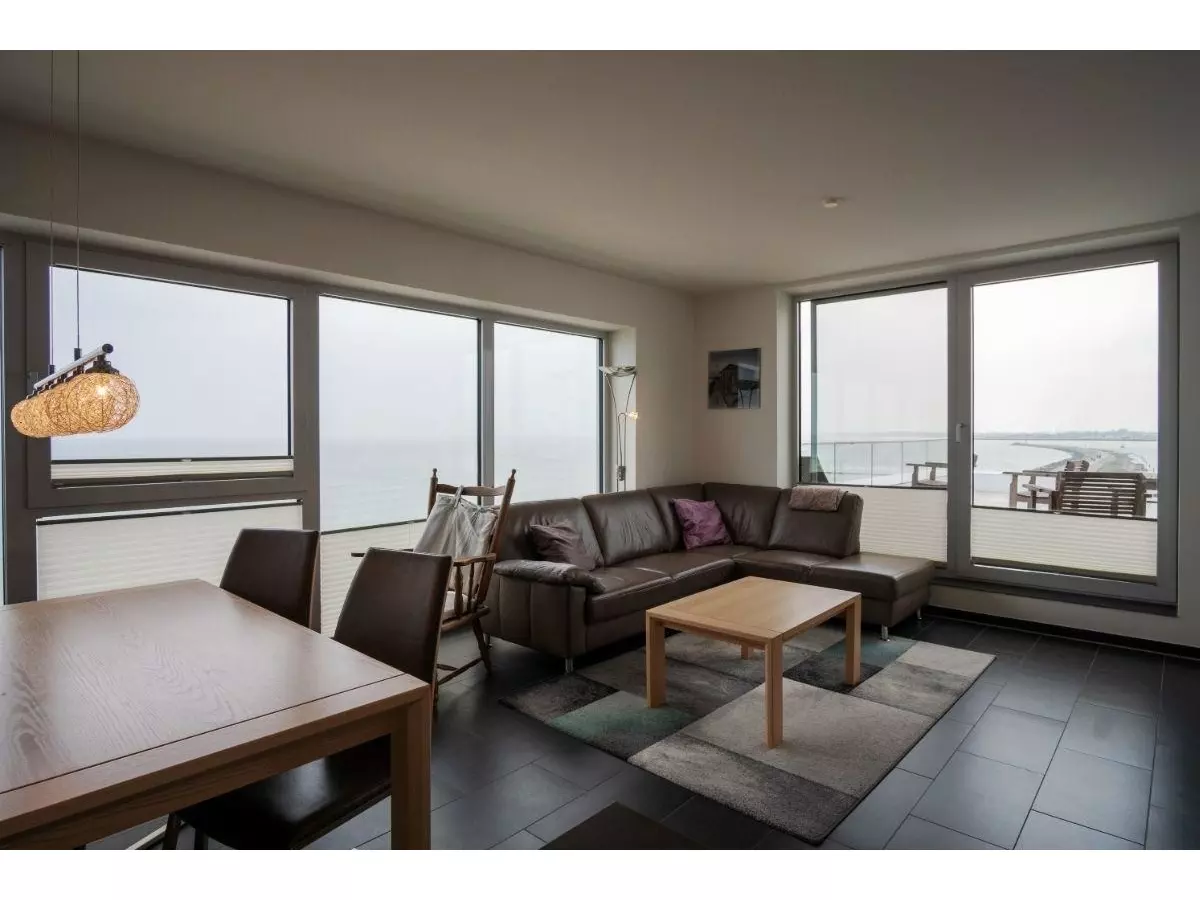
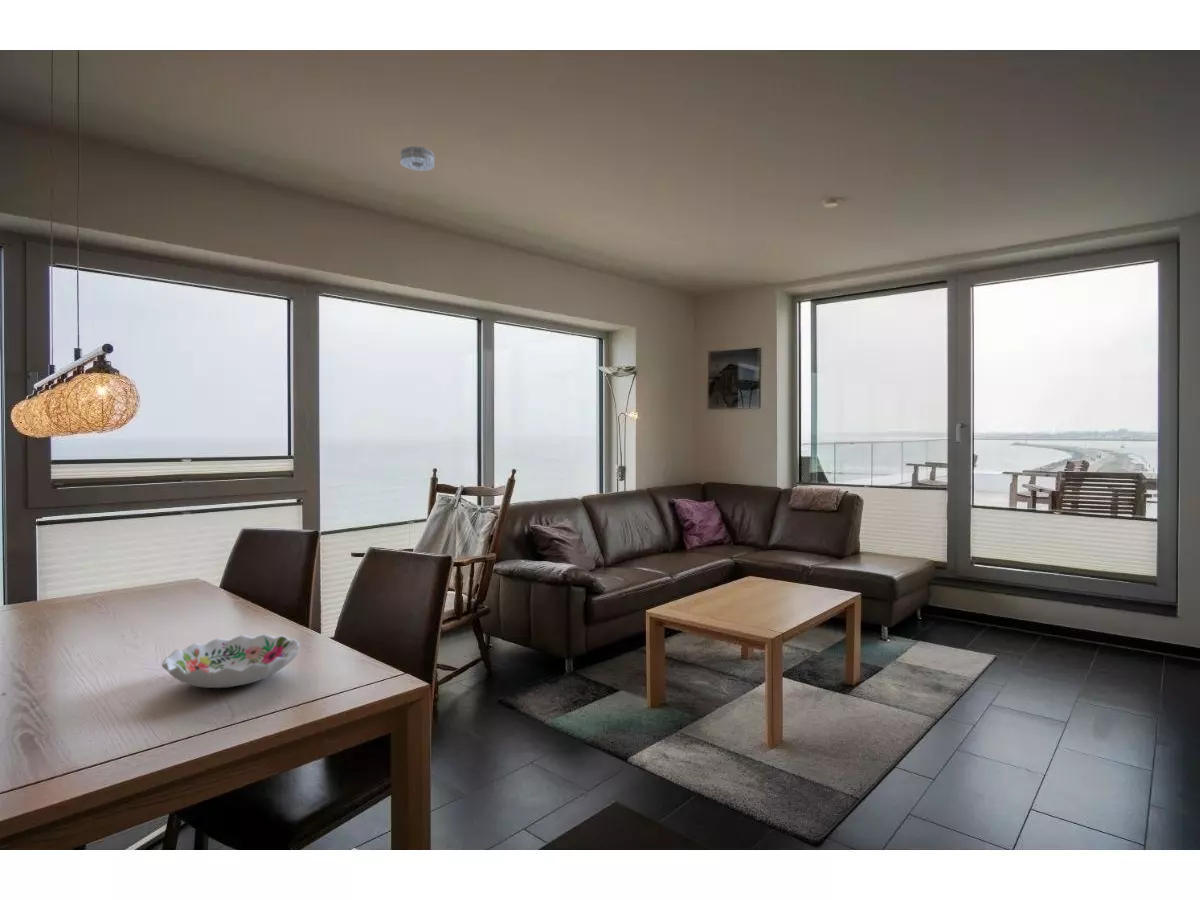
+ smoke detector (417, 158)
+ decorative bowl (234, 664)
